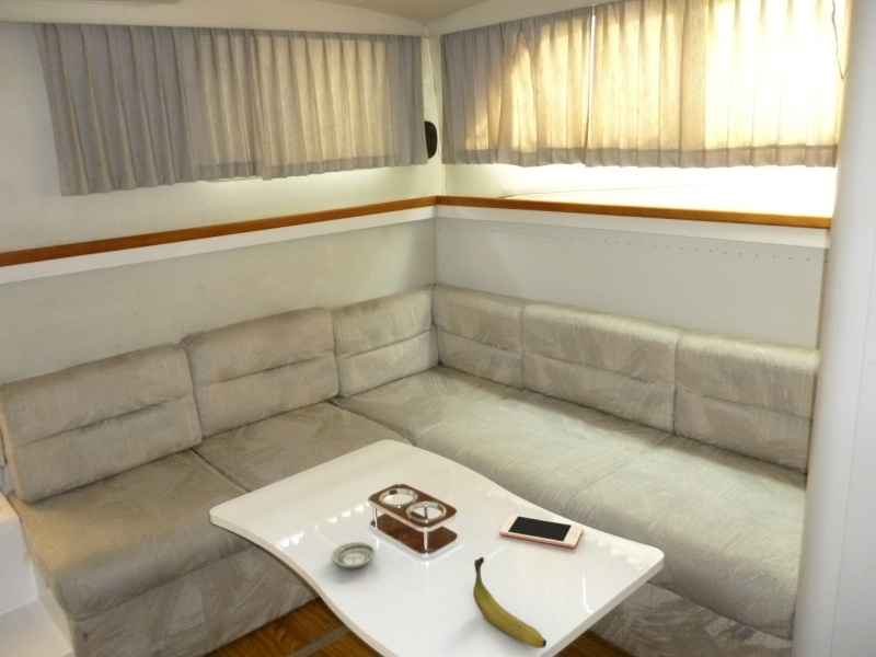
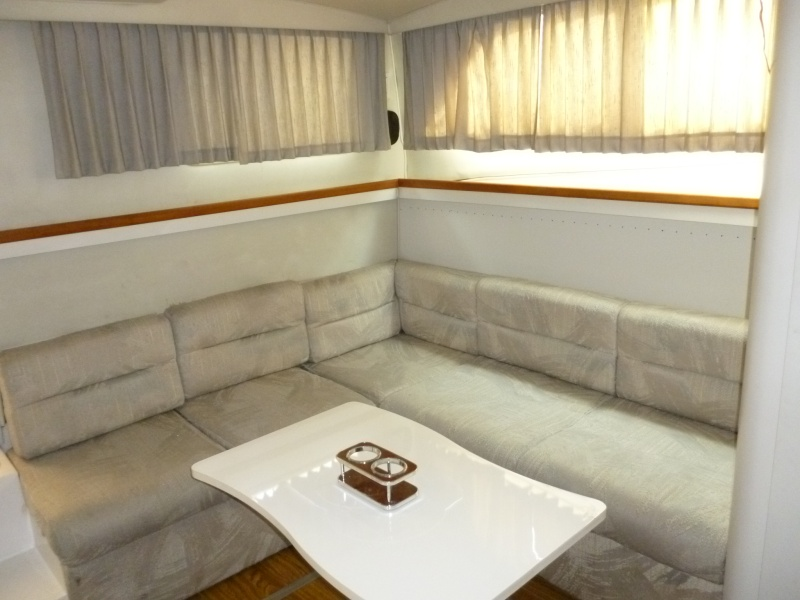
- saucer (354, 557)
- cell phone (541, 530)
- banana (503, 608)
